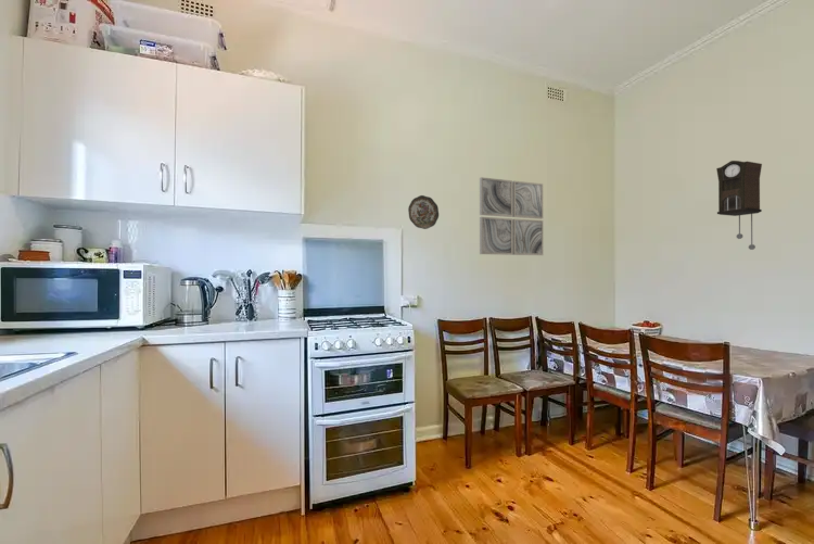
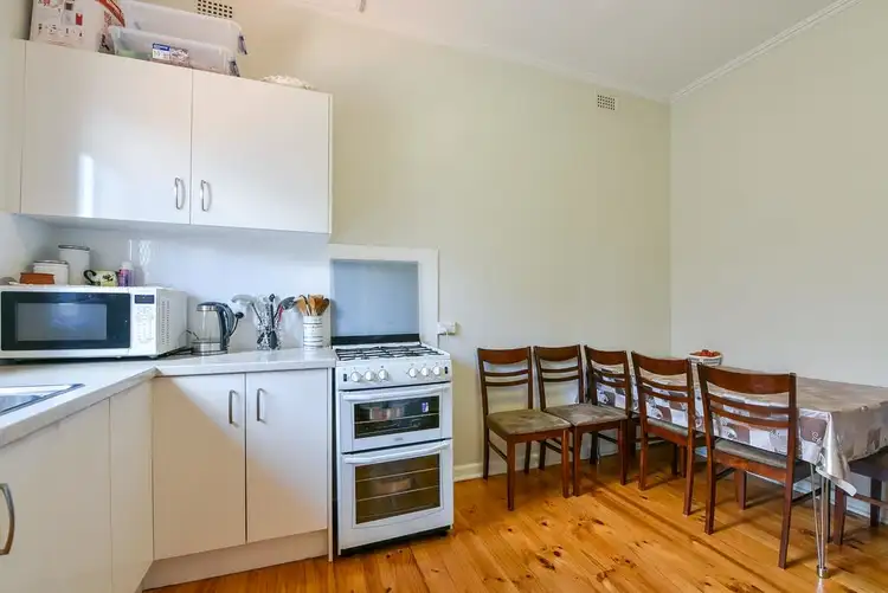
- pendulum clock (738, 205)
- wall art (511, 218)
- decorative plate (422, 212)
